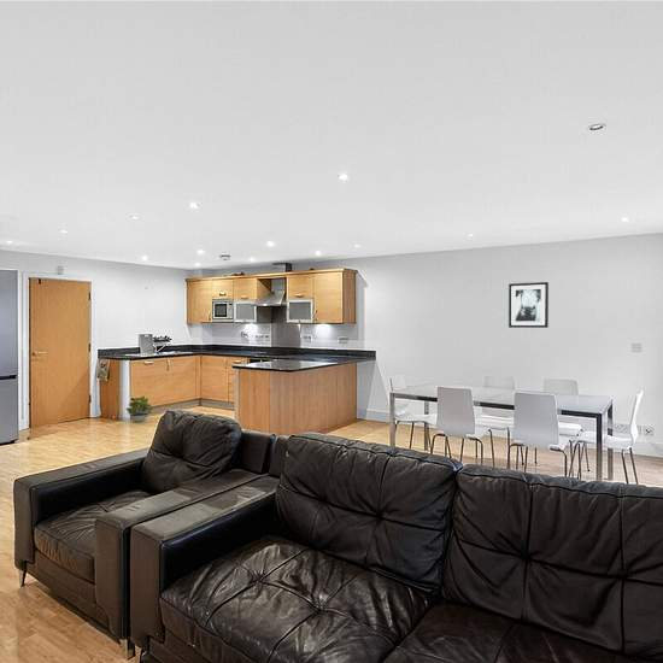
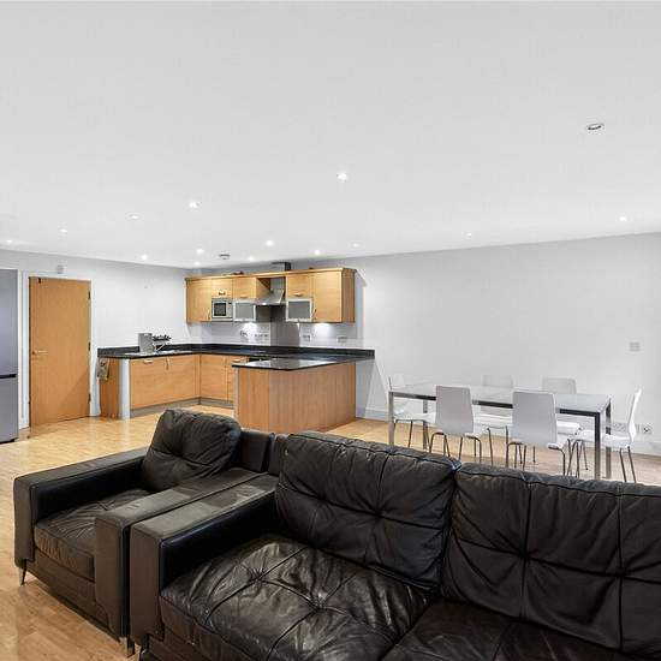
- wall art (528, 305)
- potted plant (139, 407)
